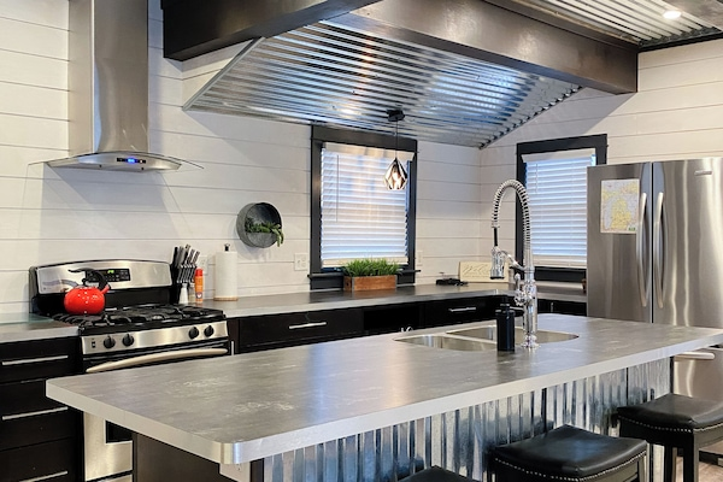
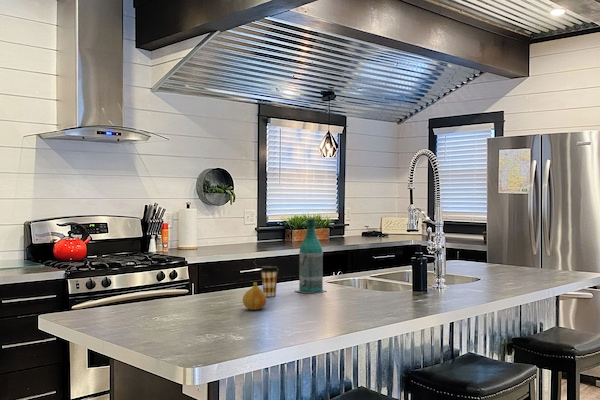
+ bottle (310, 255)
+ coffee cup (269, 281)
+ fruit (254, 295)
